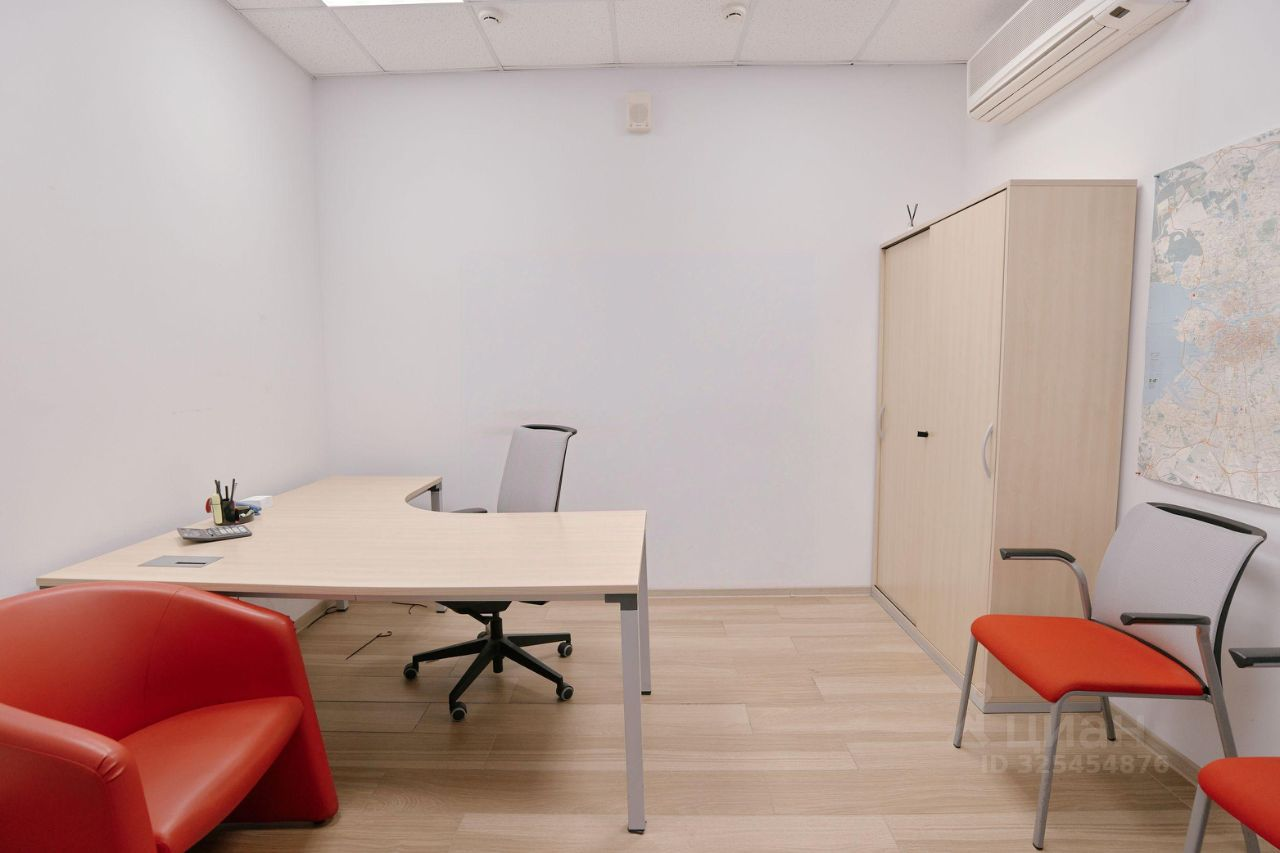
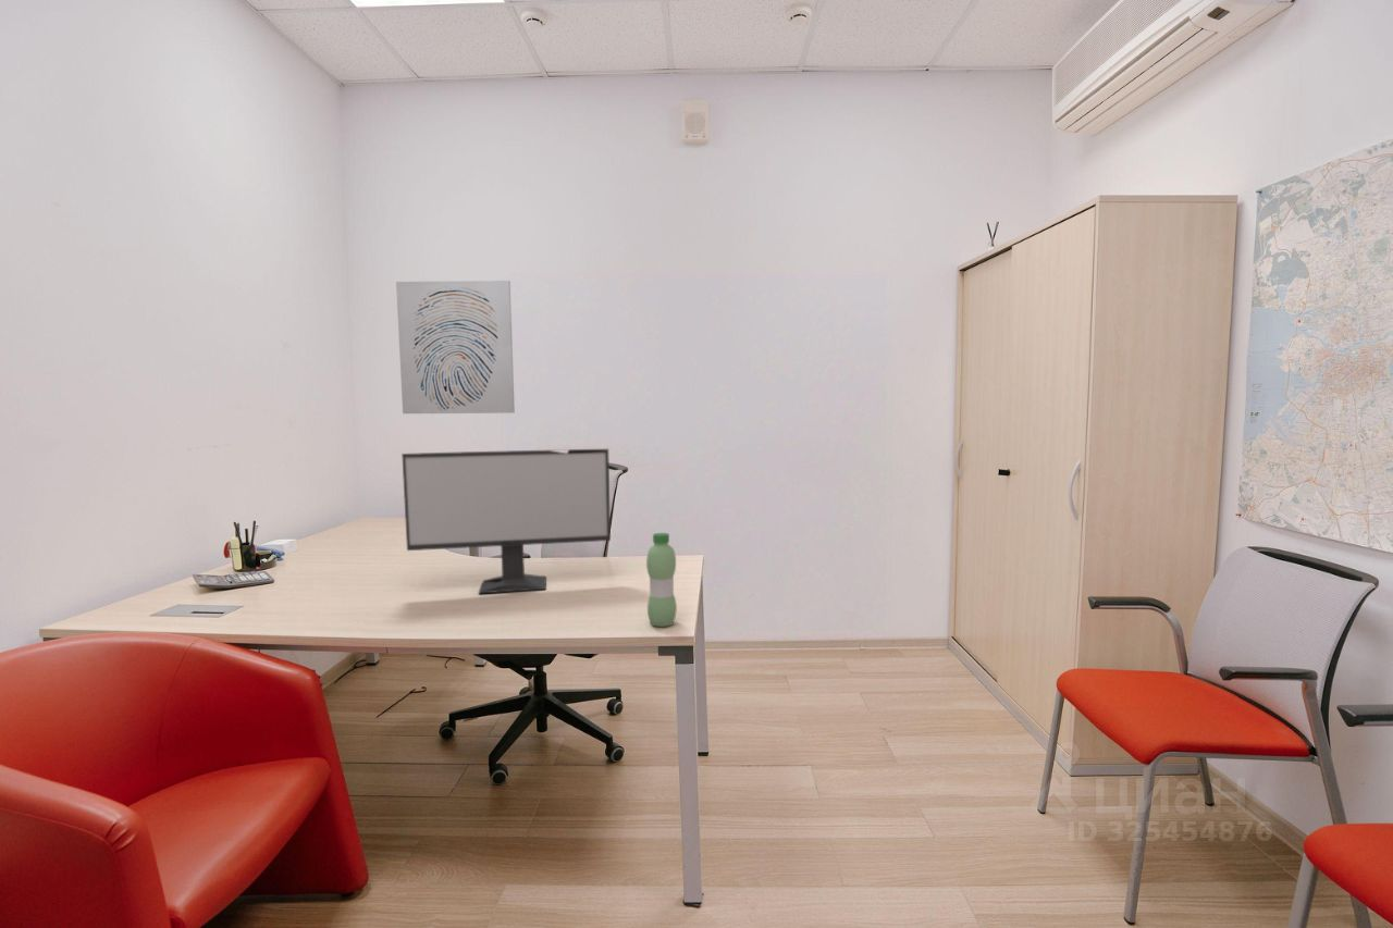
+ wall art (456, 347)
+ computer monitor (513, 518)
+ water bottle (661, 579)
